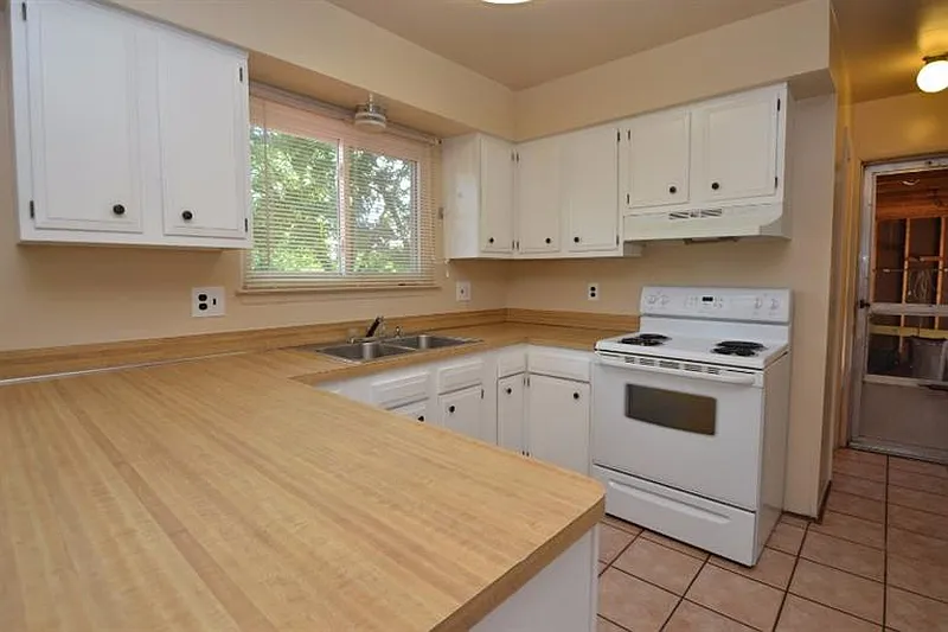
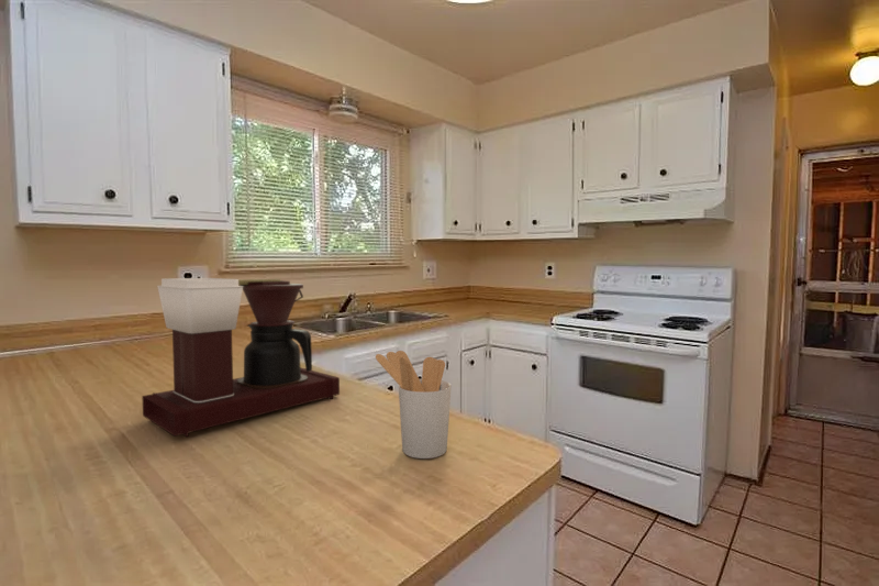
+ coffee maker (248, 344)
+ utensil holder (413, 399)
